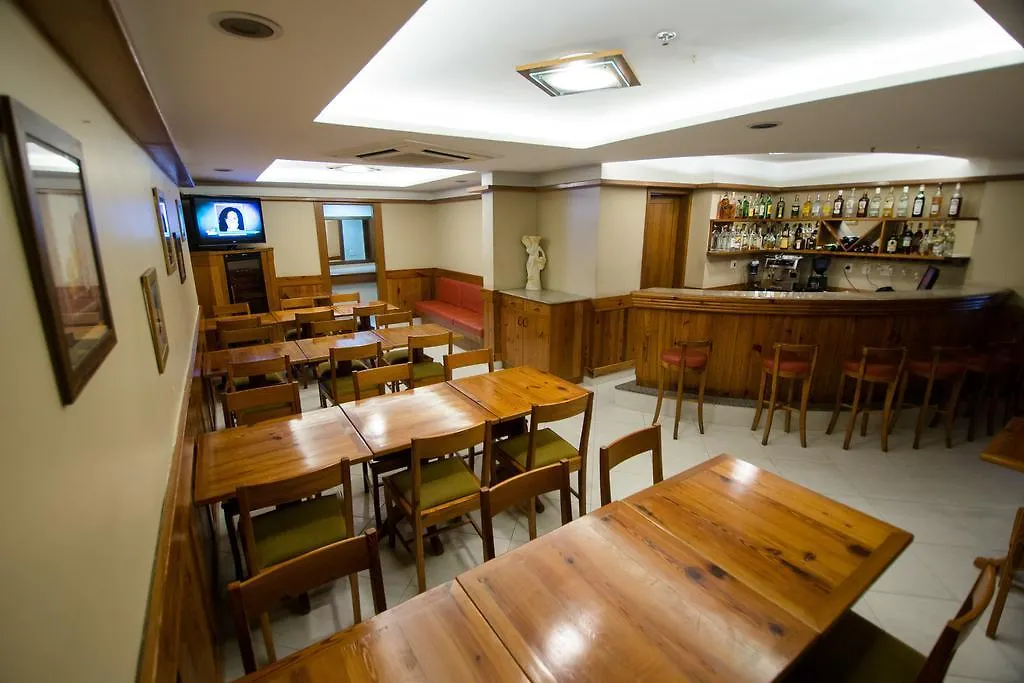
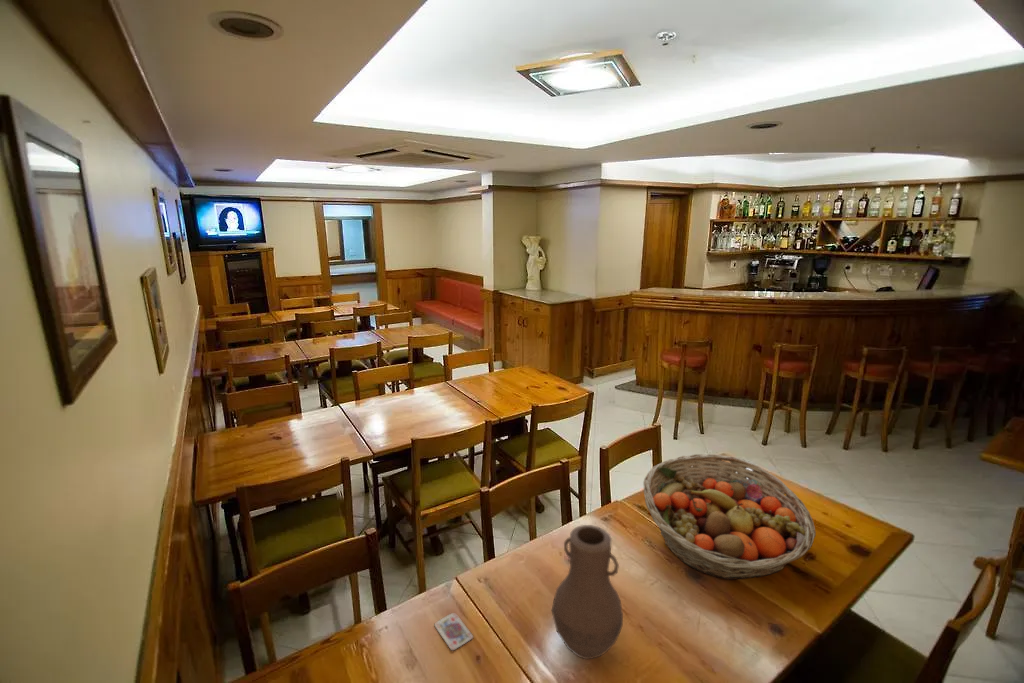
+ vase (588, 591)
+ playing card (453, 630)
+ fruit basket (723, 513)
